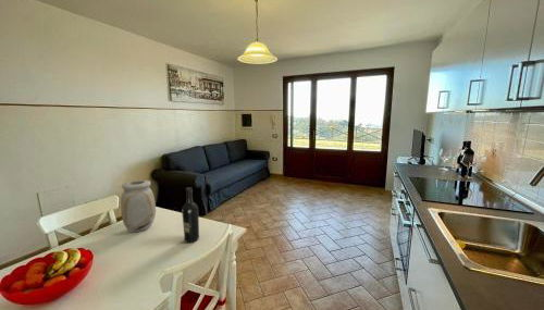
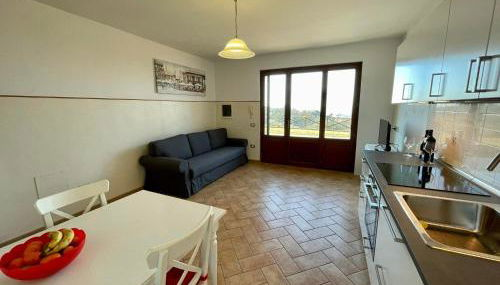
- wine bottle (190, 213)
- vase (138, 206)
